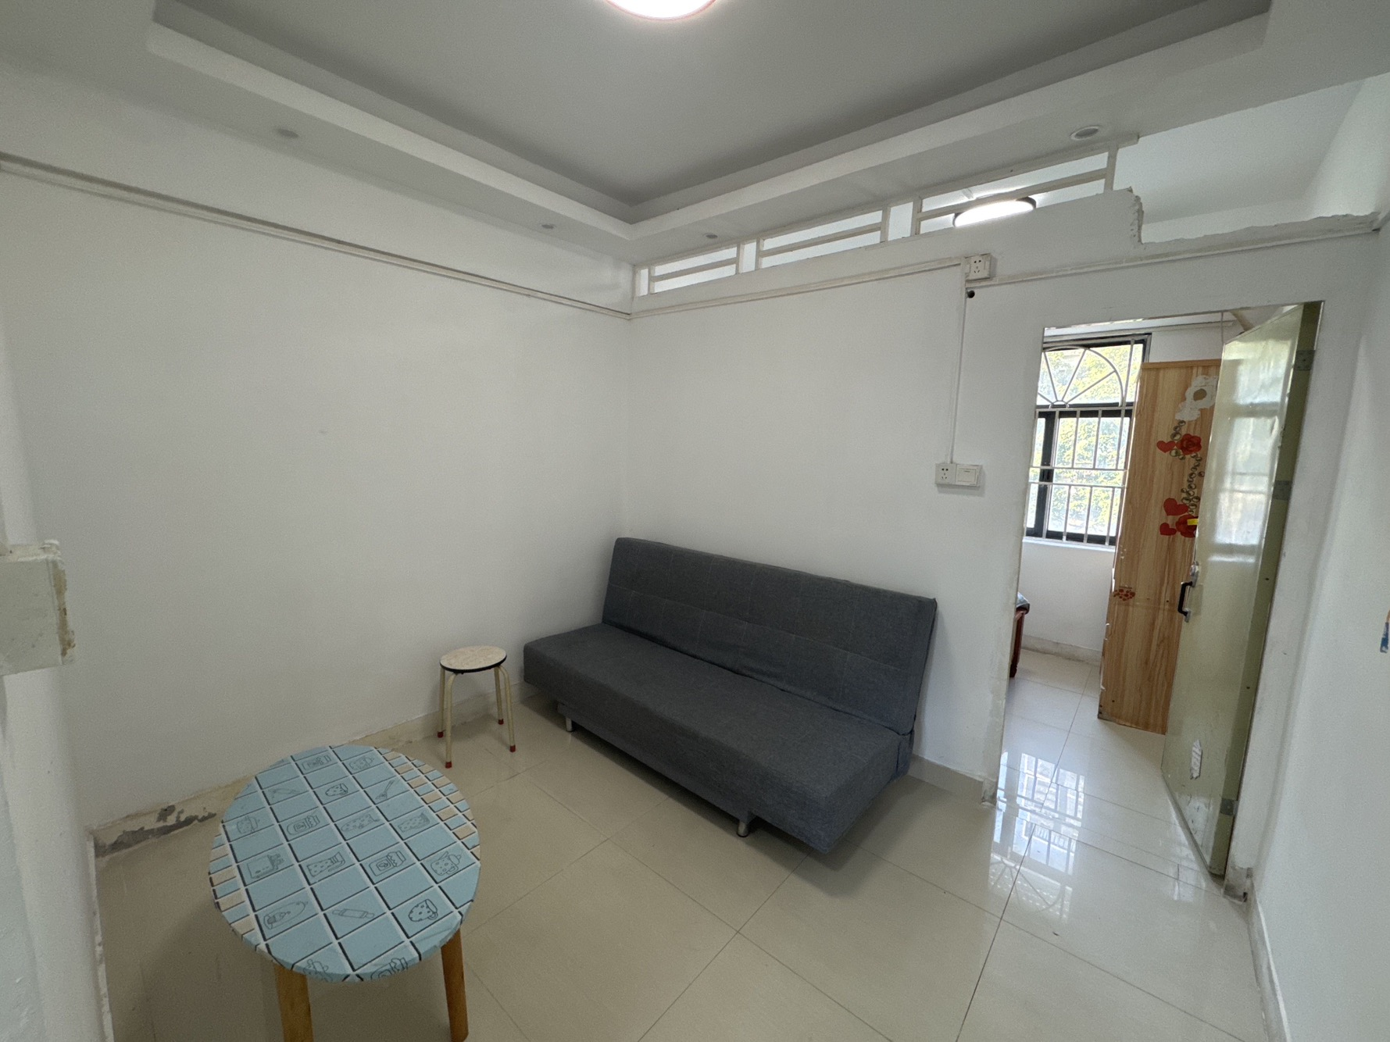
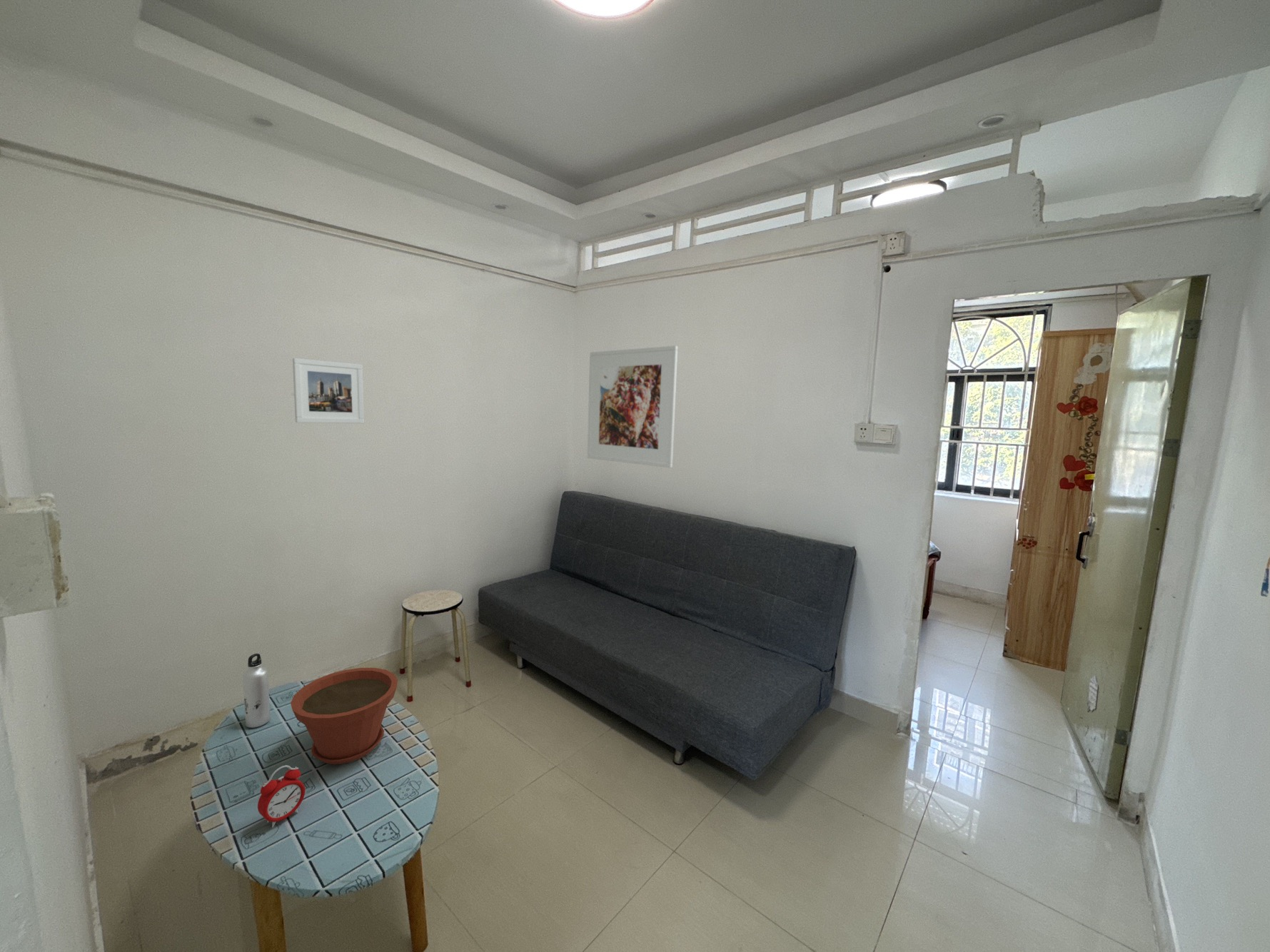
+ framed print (330, 392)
+ alarm clock (281, 792)
+ plant pot (348, 719)
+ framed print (628, 406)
+ water bottle (256, 689)
